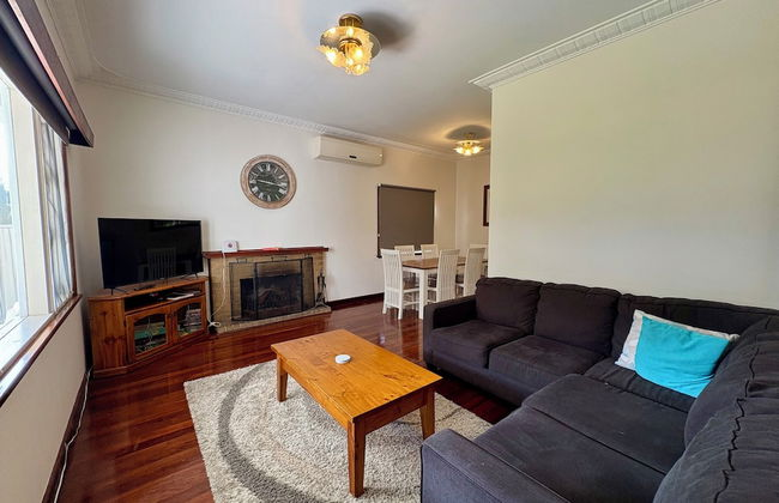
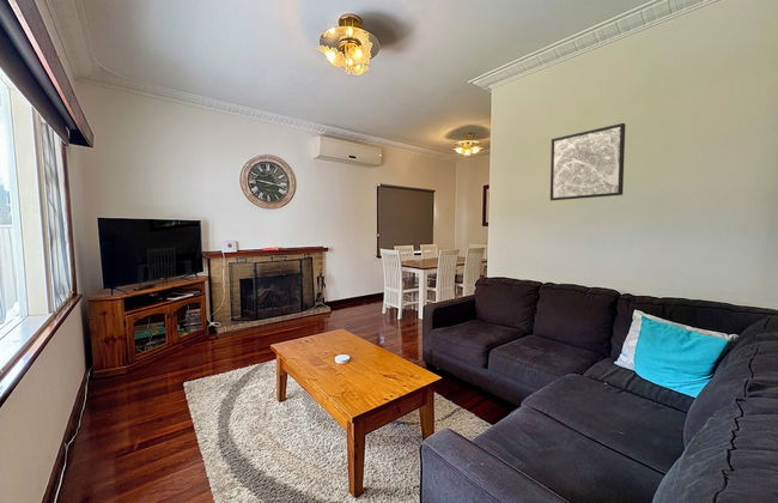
+ wall art (584, 164)
